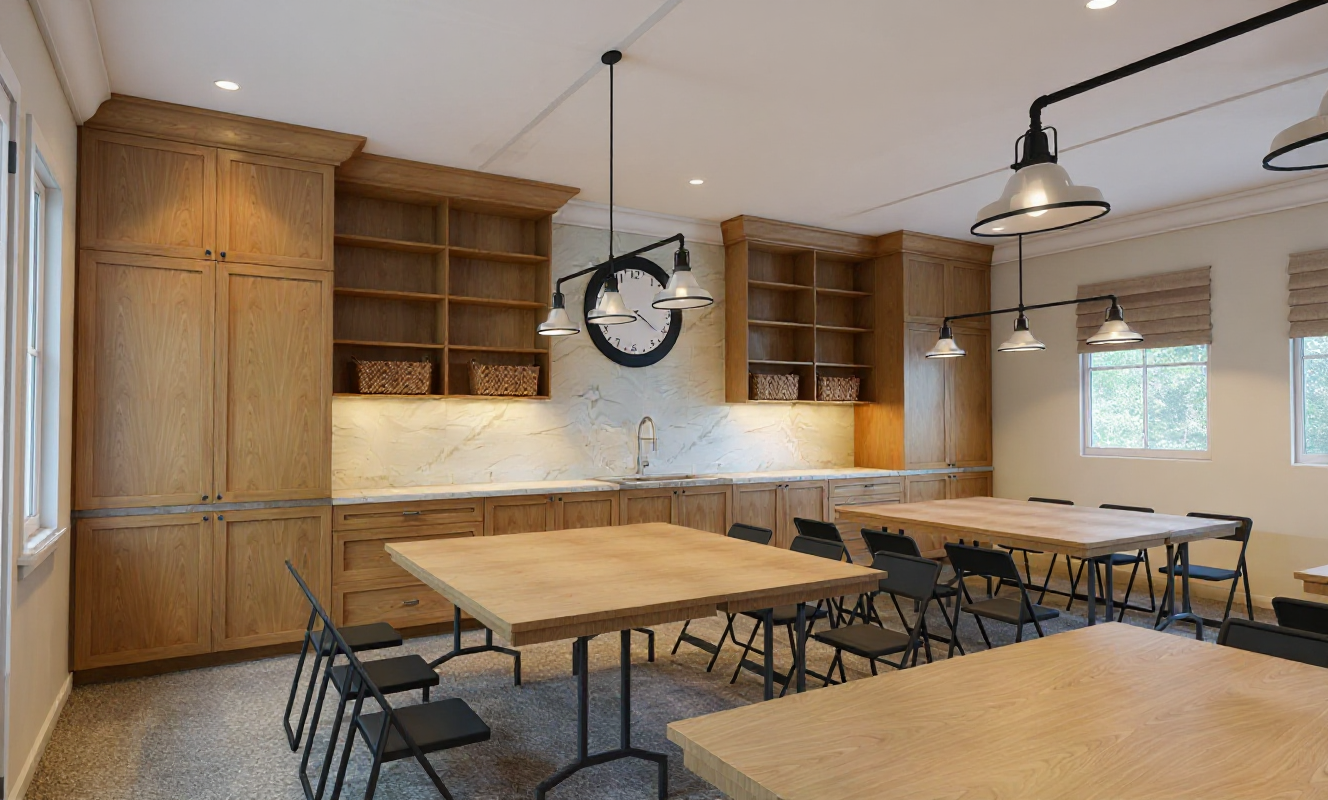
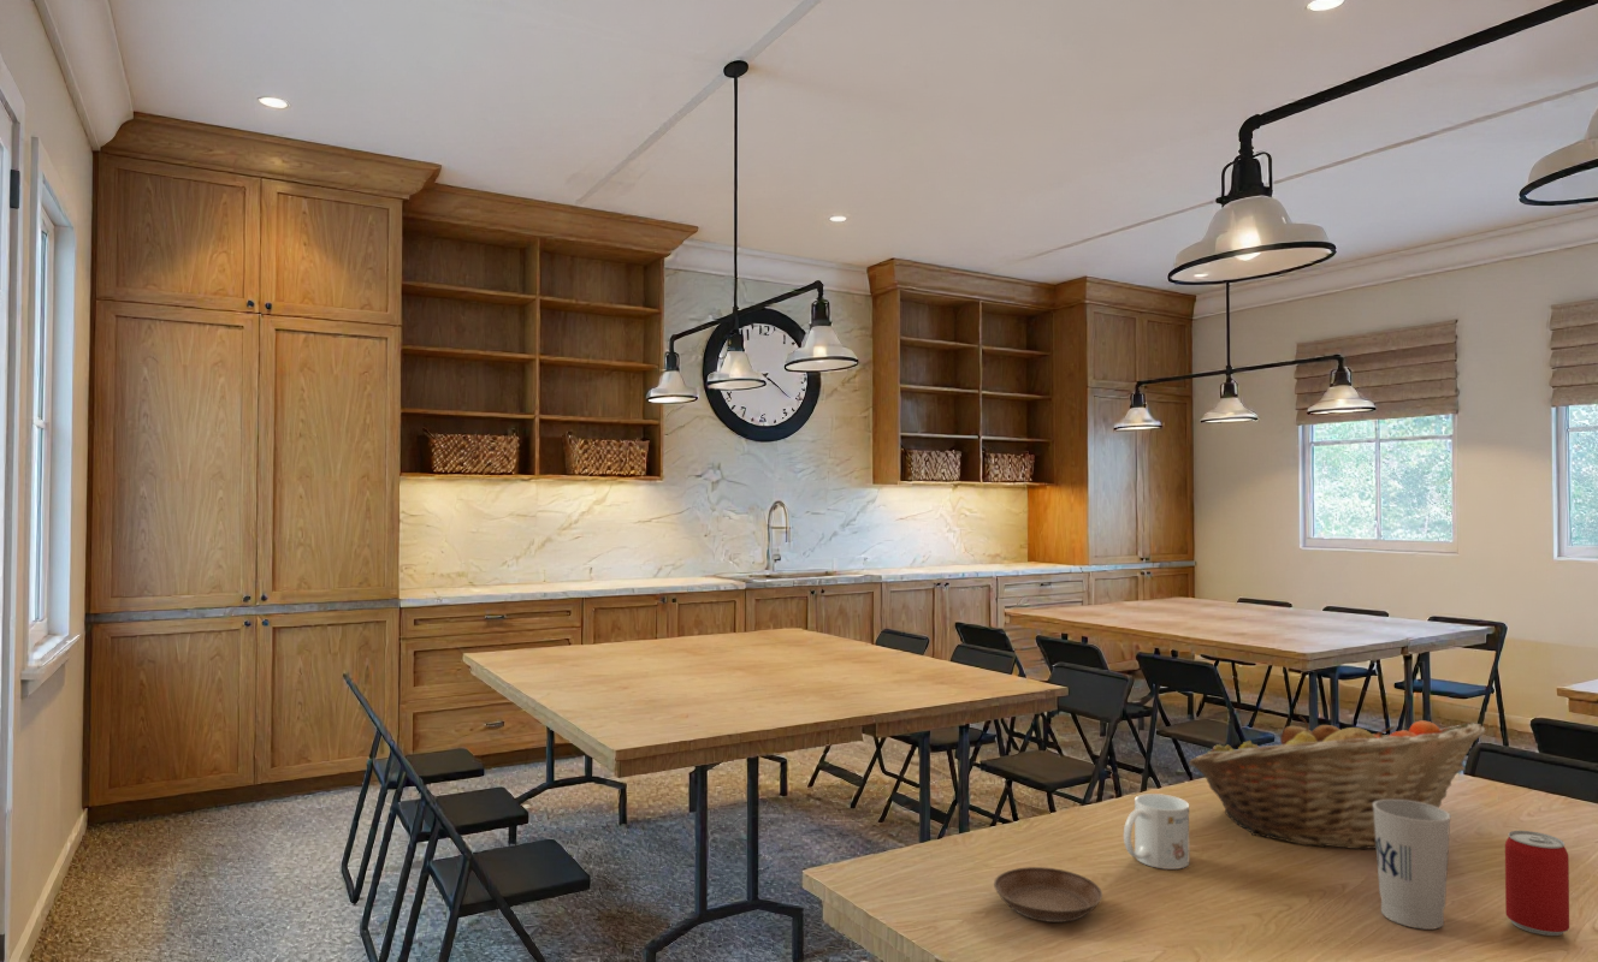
+ mug (1153, 832)
+ fruit basket (1334, 767)
+ cup (1411, 863)
+ beer can (1537, 881)
+ saucer (1047, 896)
